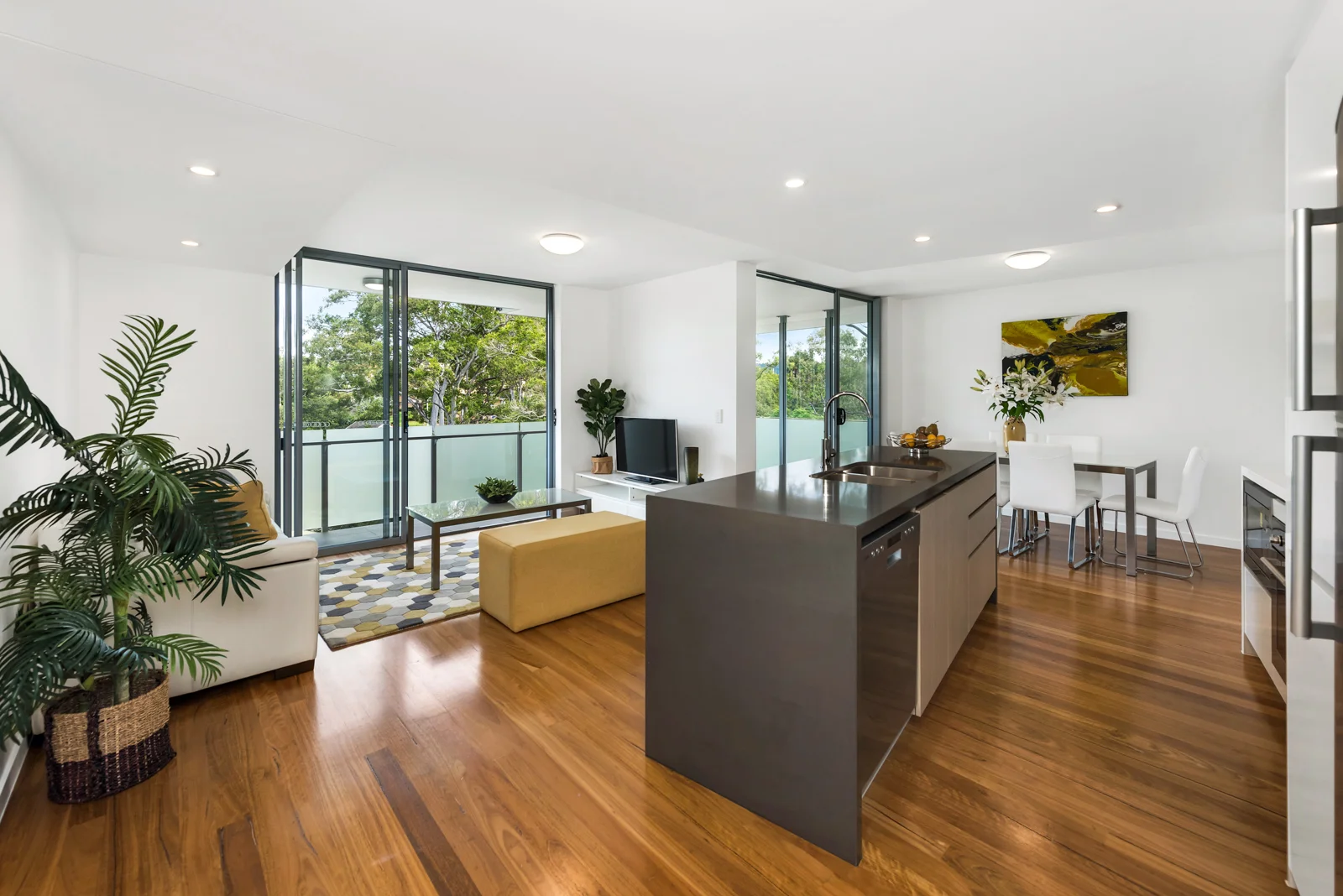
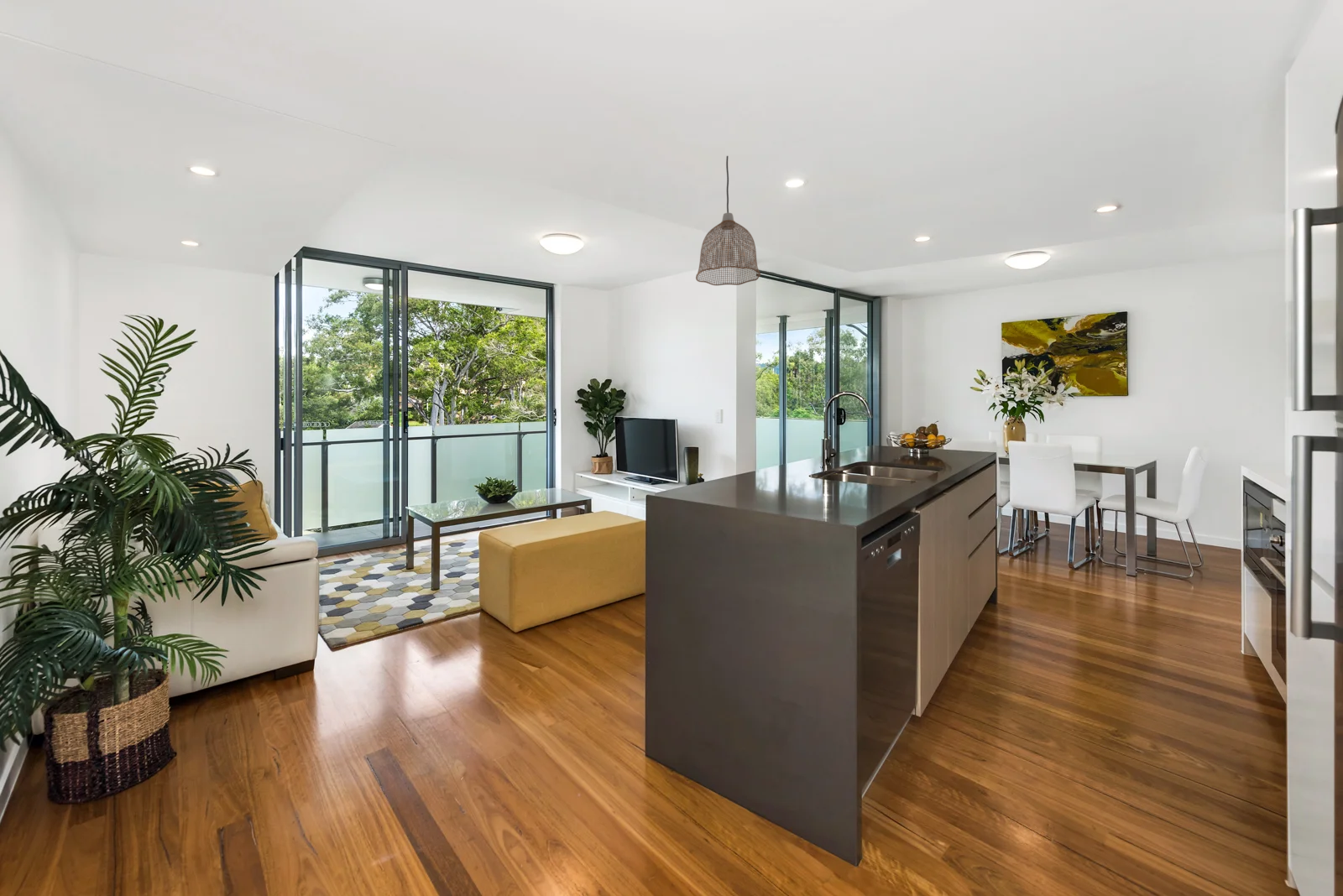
+ pendant lamp (727, 216)
